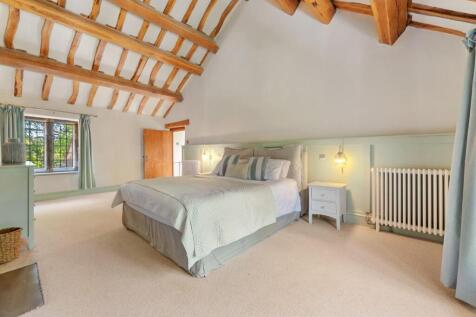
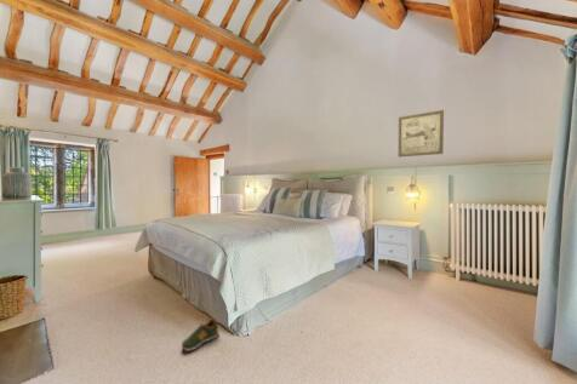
+ shoe (200, 333)
+ wall art (419, 134)
